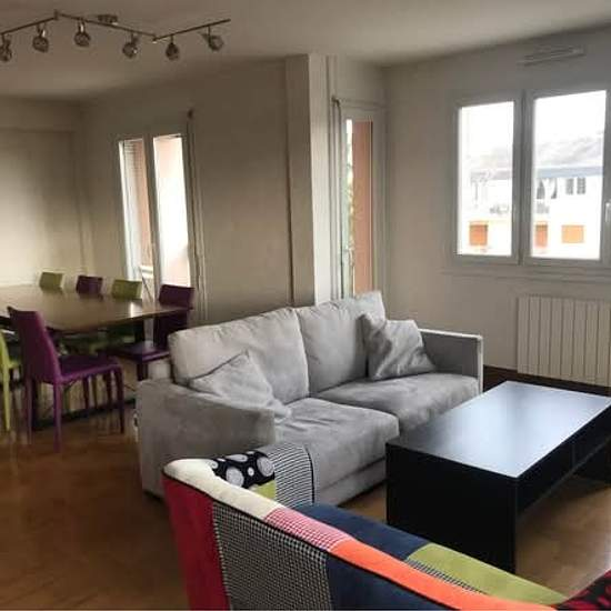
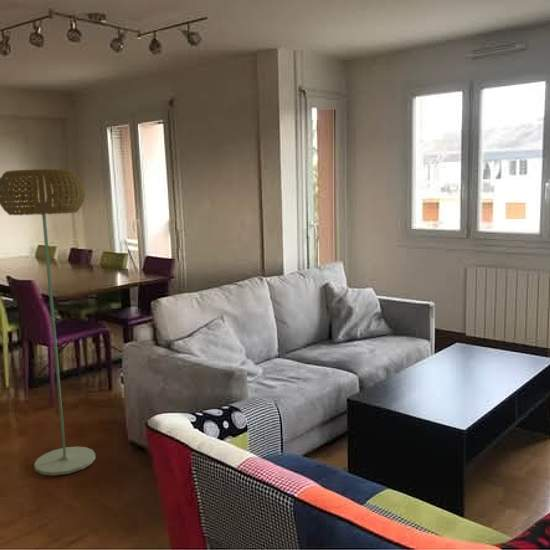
+ floor lamp (53, 321)
